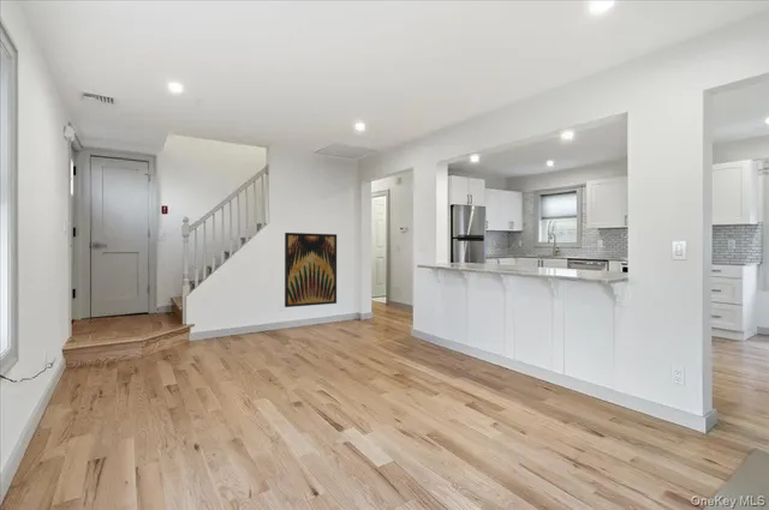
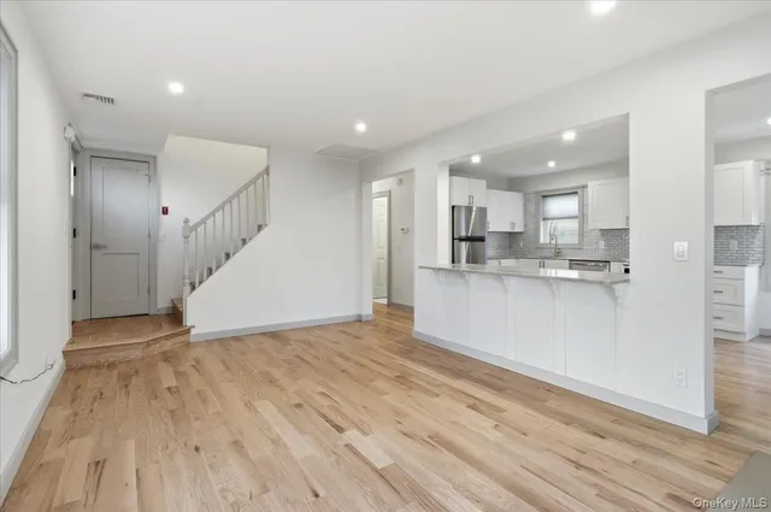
- wall art (311, 269)
